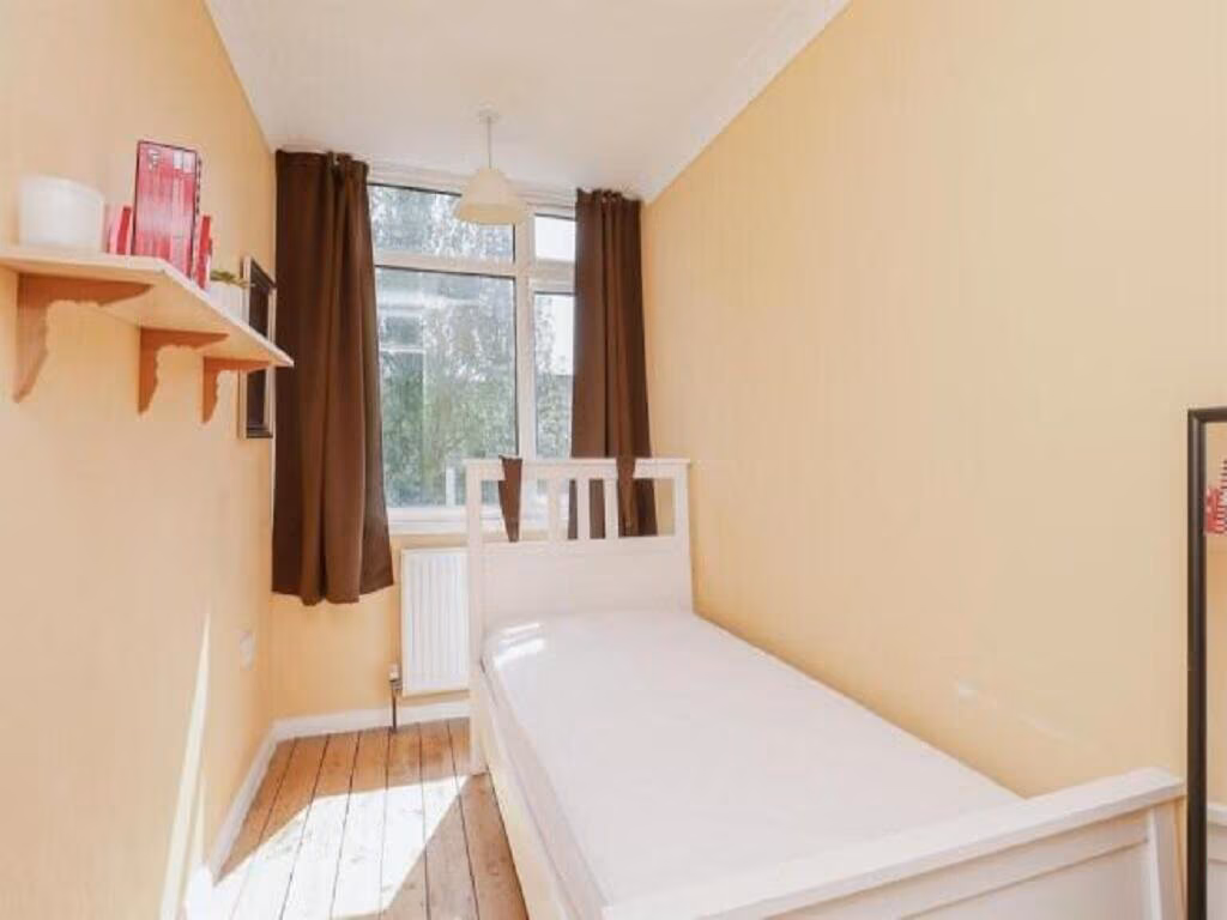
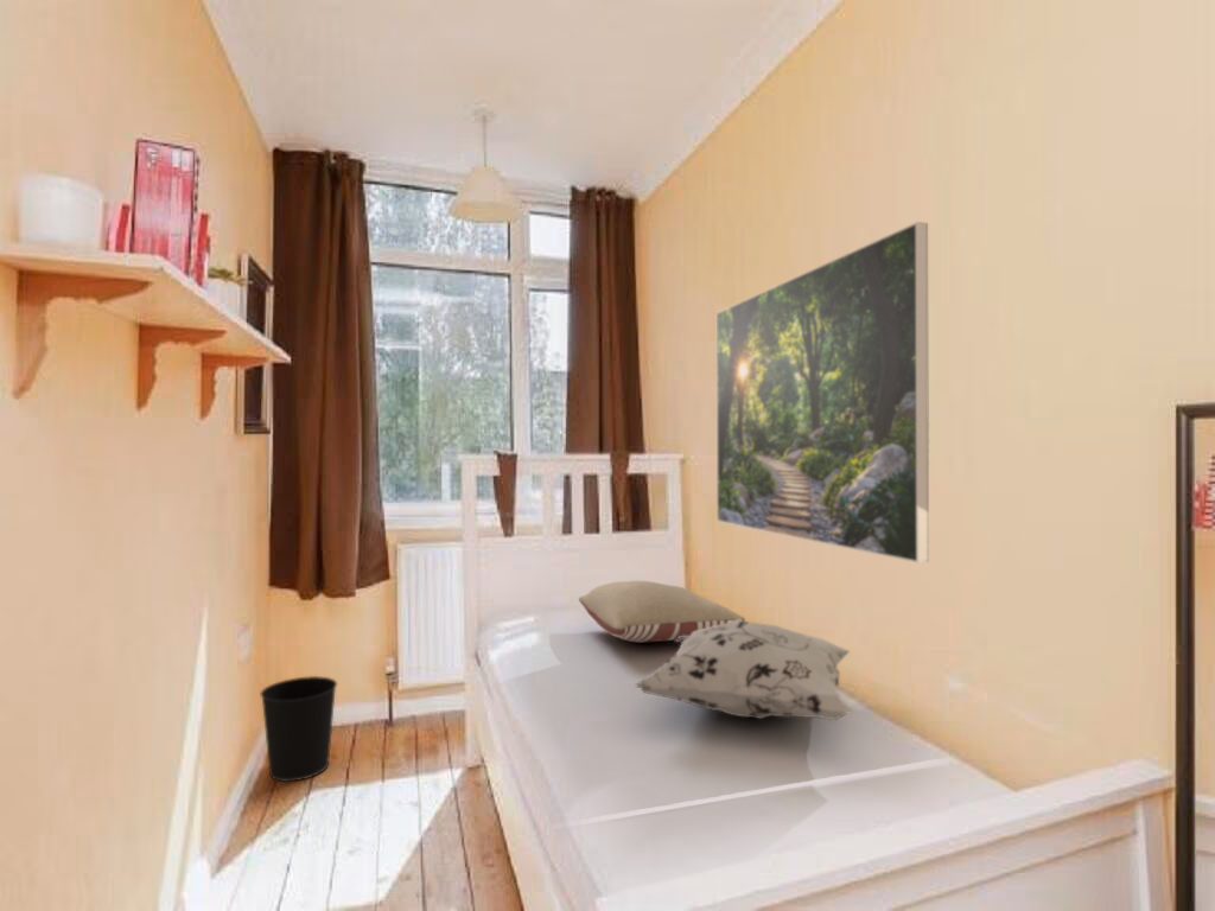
+ pillow (656, 610)
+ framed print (797, 407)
+ wastebasket (299, 727)
+ decorative pillow (750, 667)
